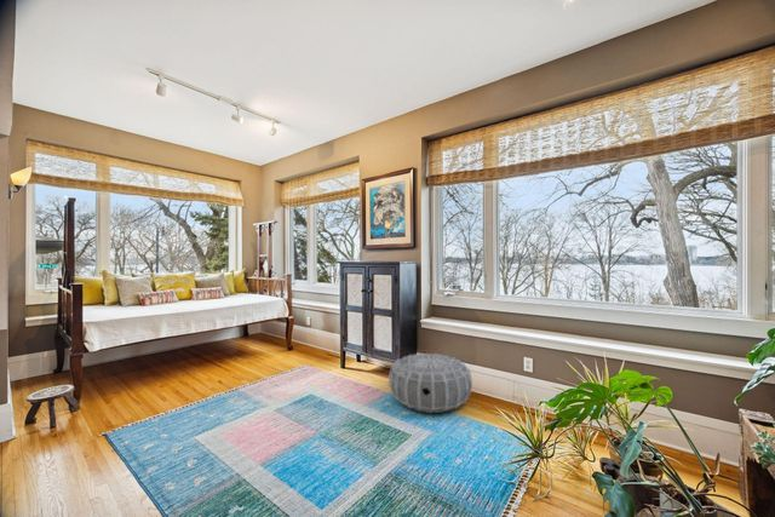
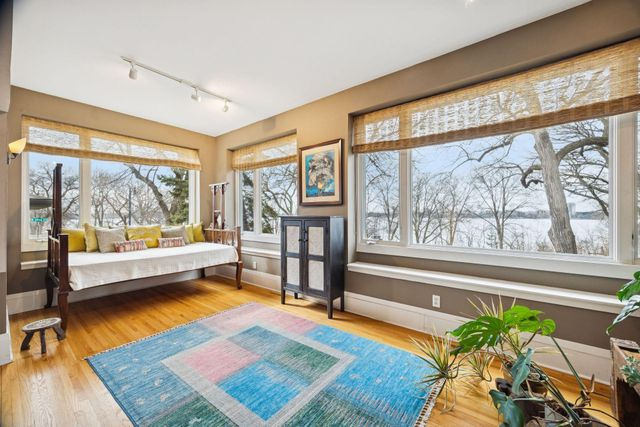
- air purifier (429, 379)
